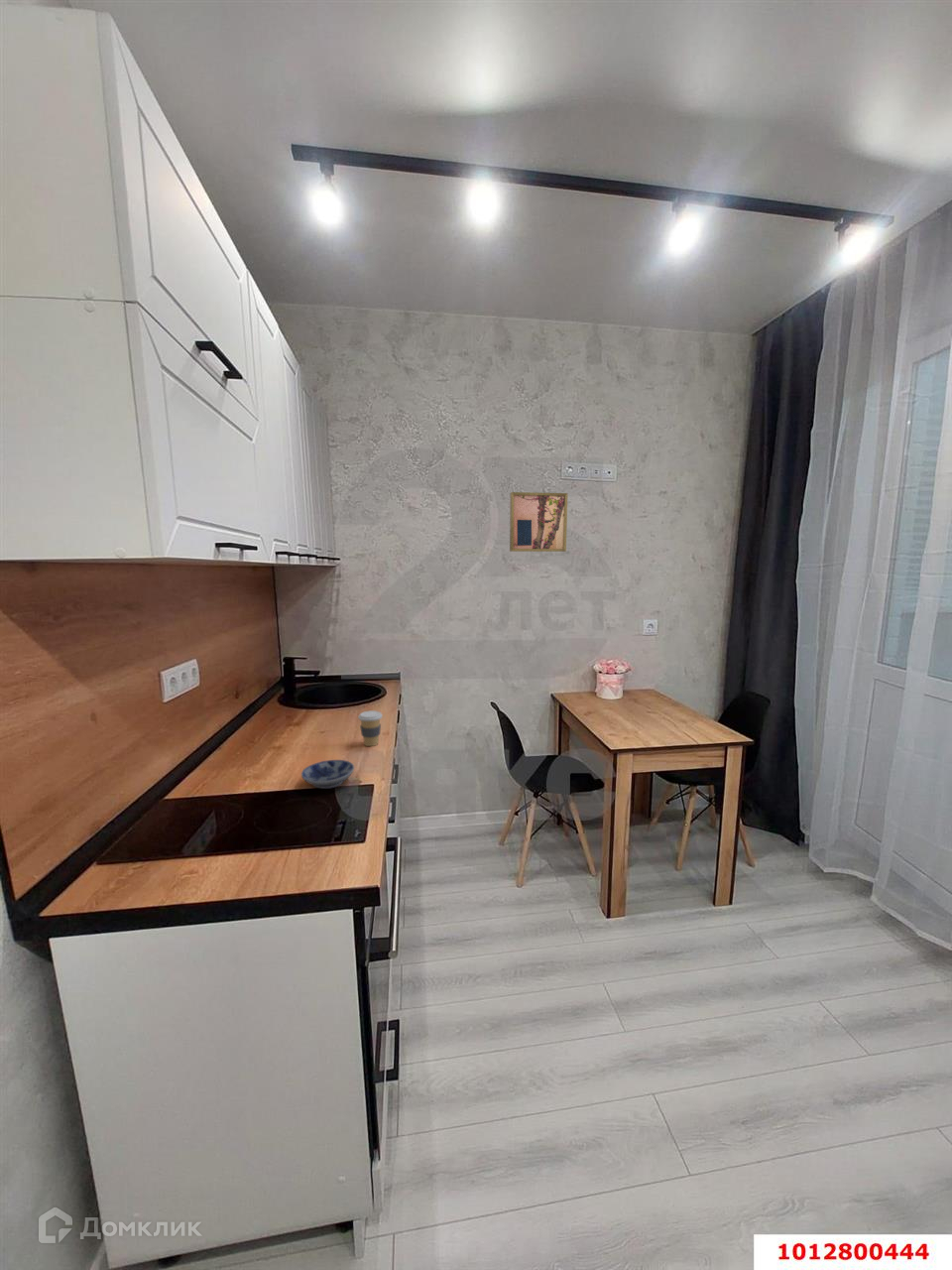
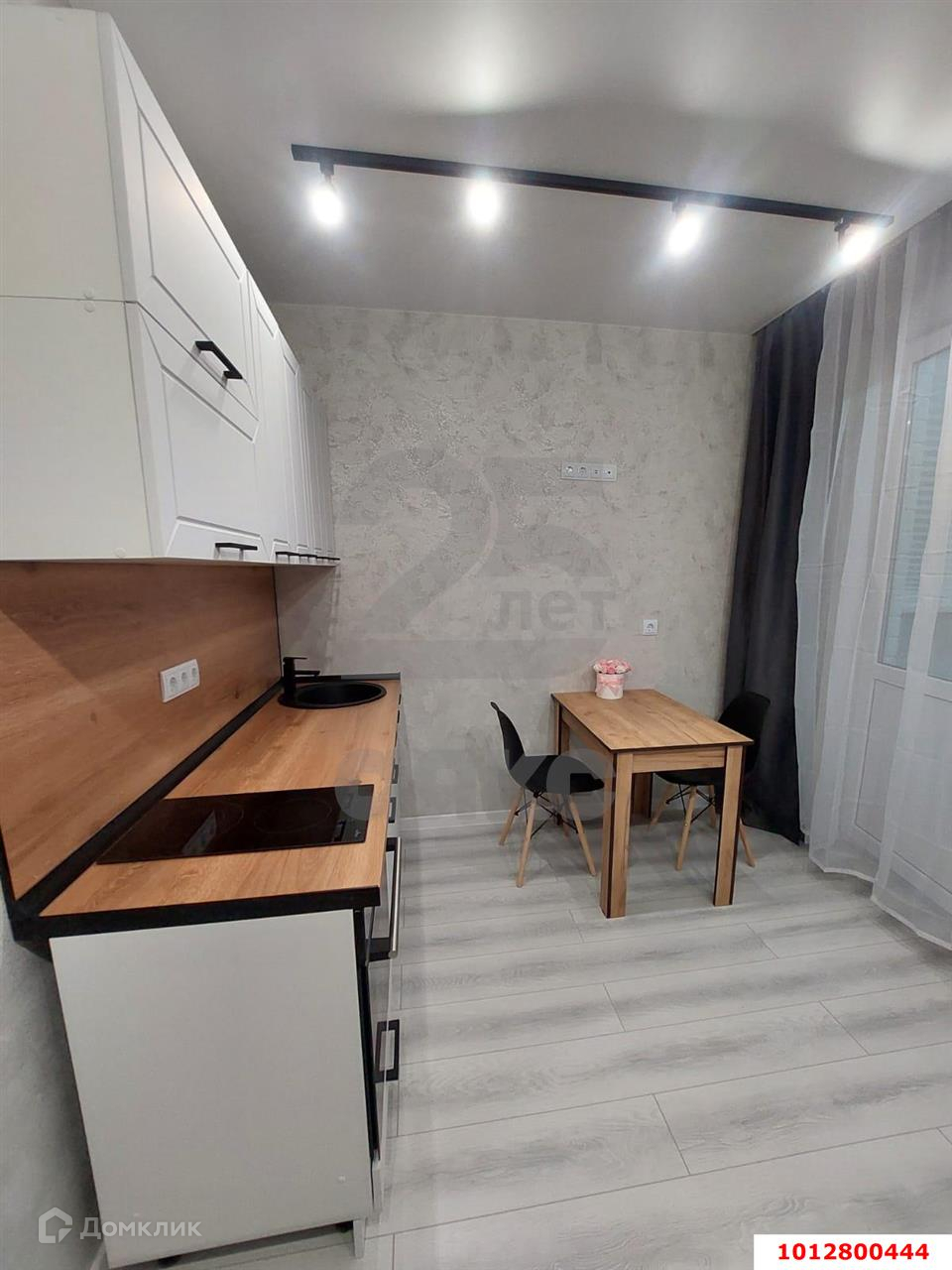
- bowl (328, 775)
- coffee cup (370, 728)
- wall art (537, 522)
